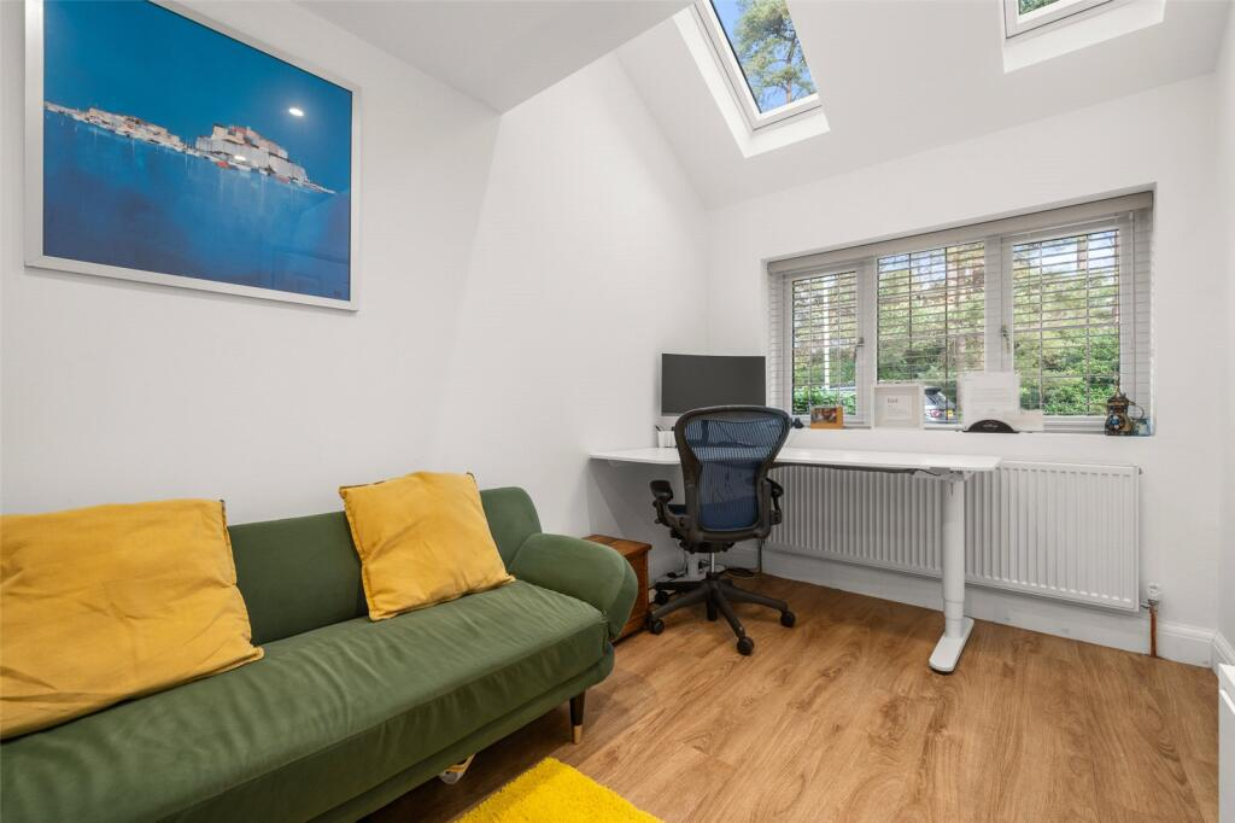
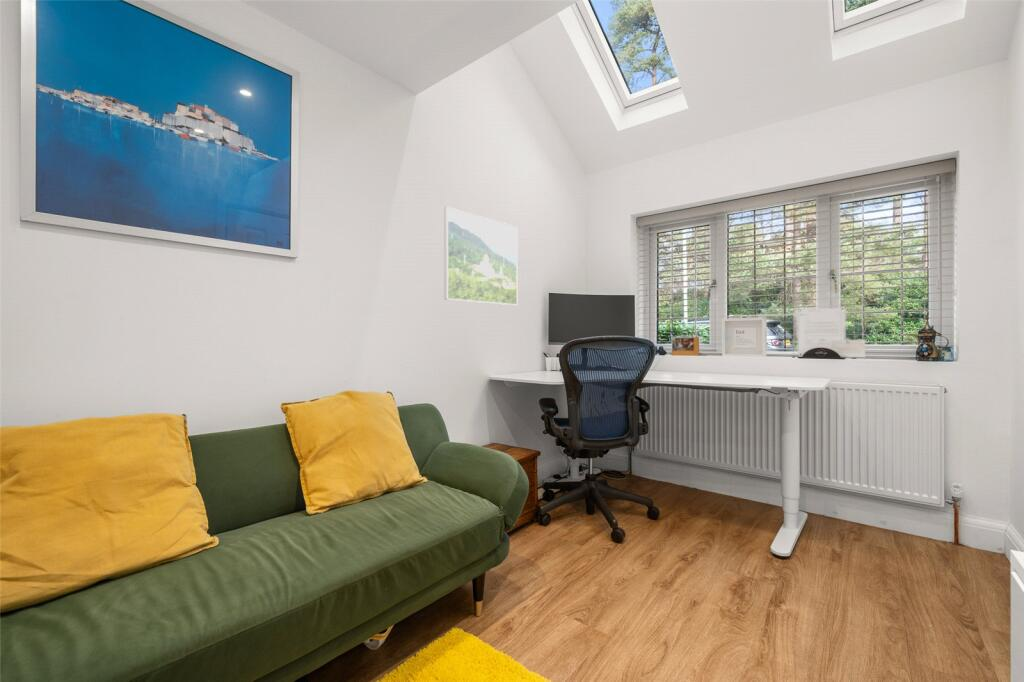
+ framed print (483, 260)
